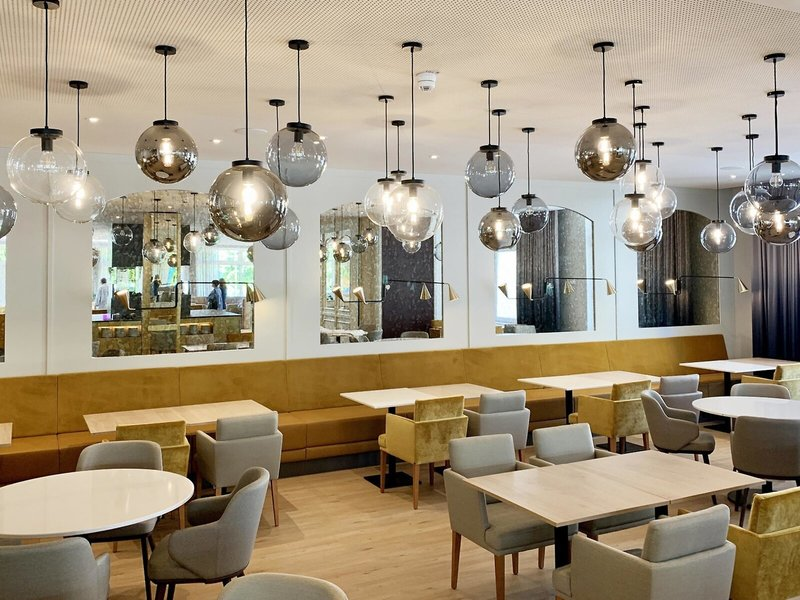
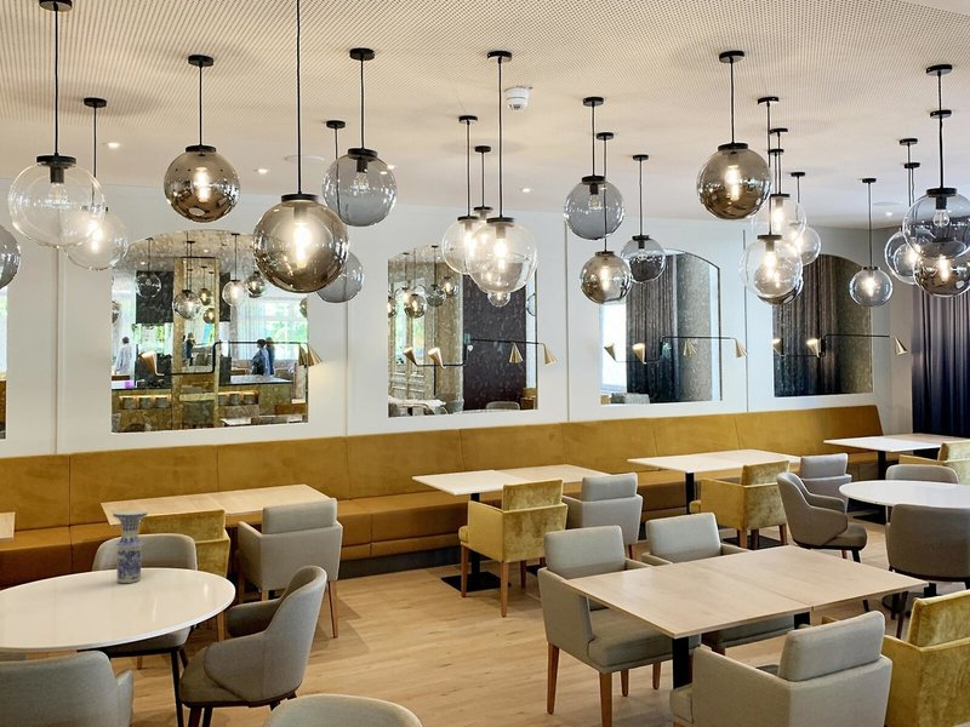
+ vase (130, 545)
